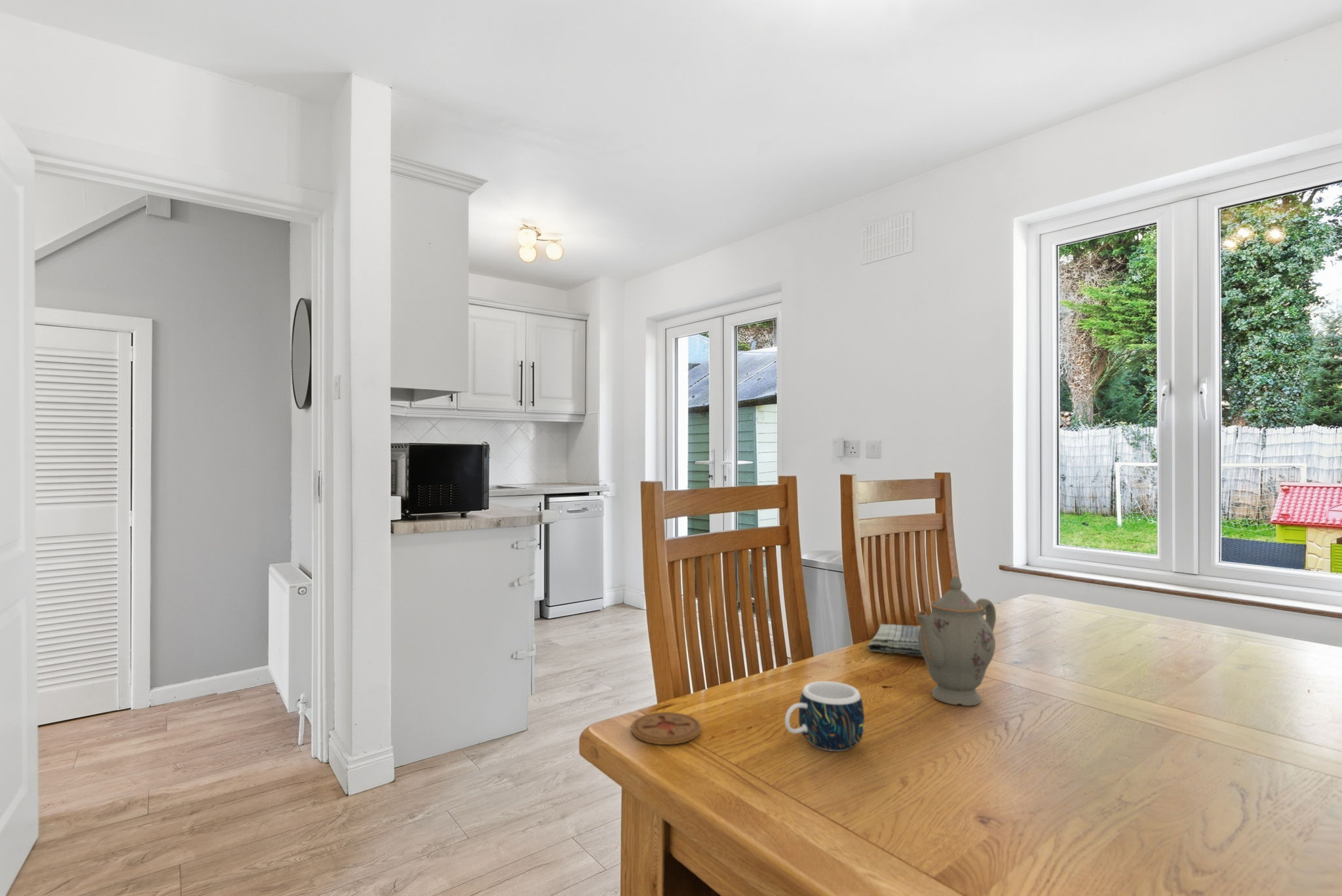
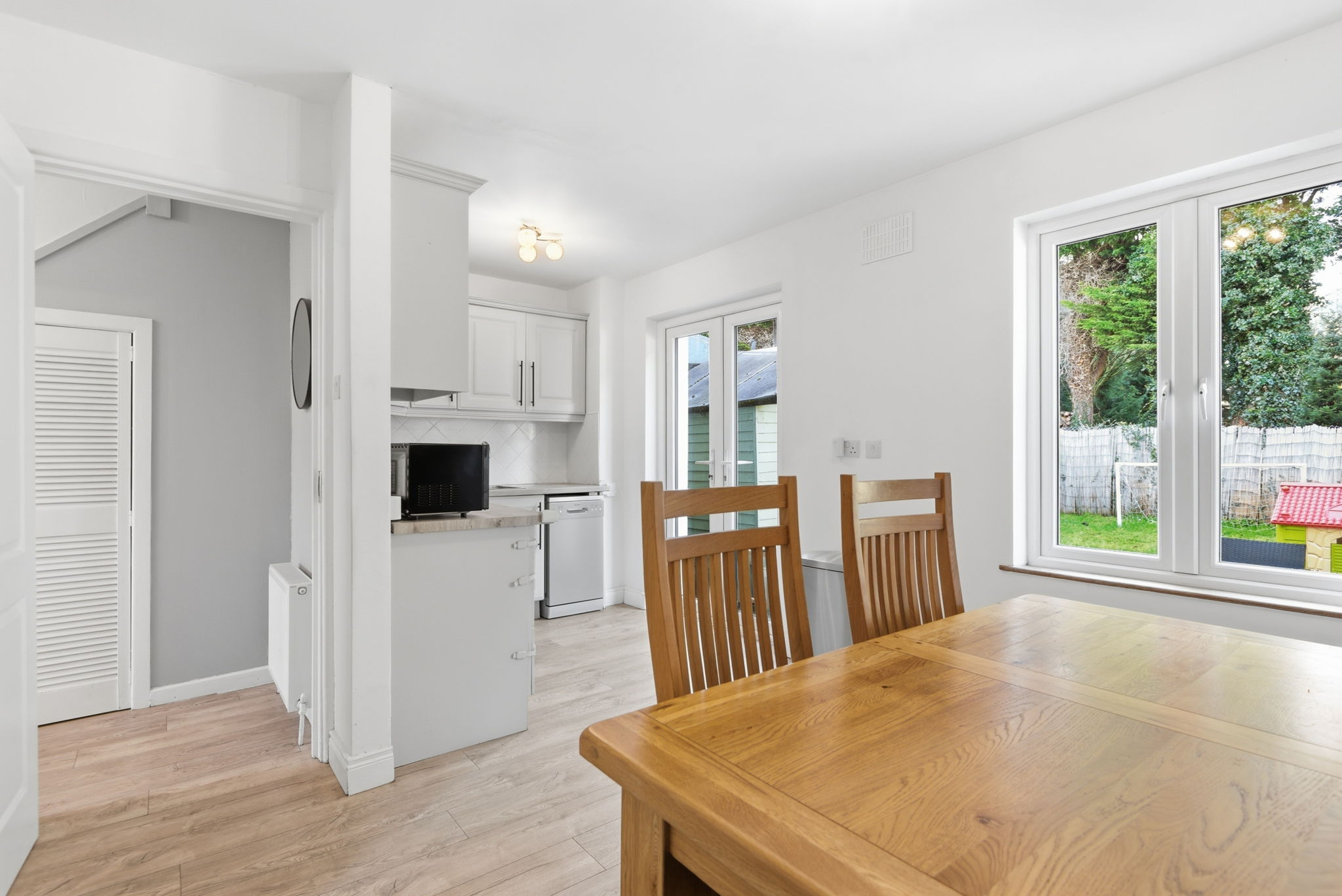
- coaster (666, 727)
- chinaware (955, 636)
- mug (822, 717)
- dish towel (917, 638)
